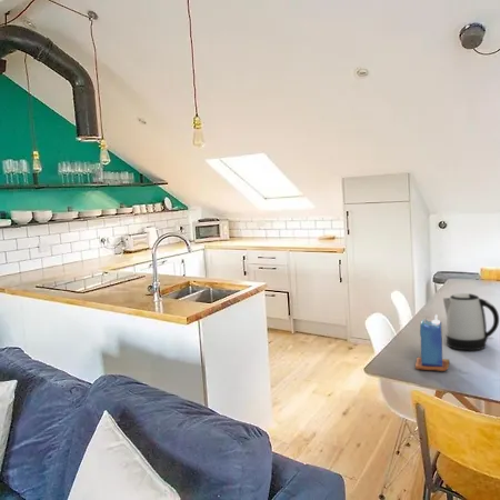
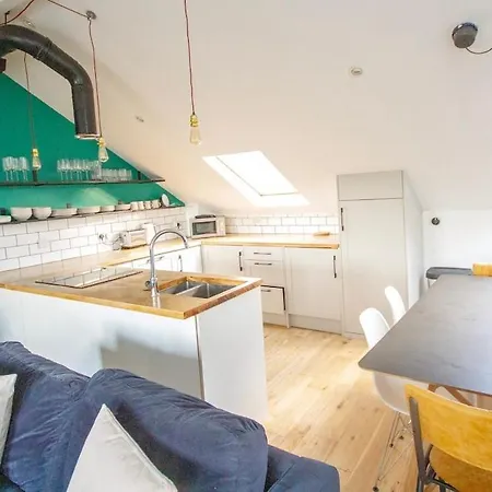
- candle (430, 340)
- kettle (470, 320)
